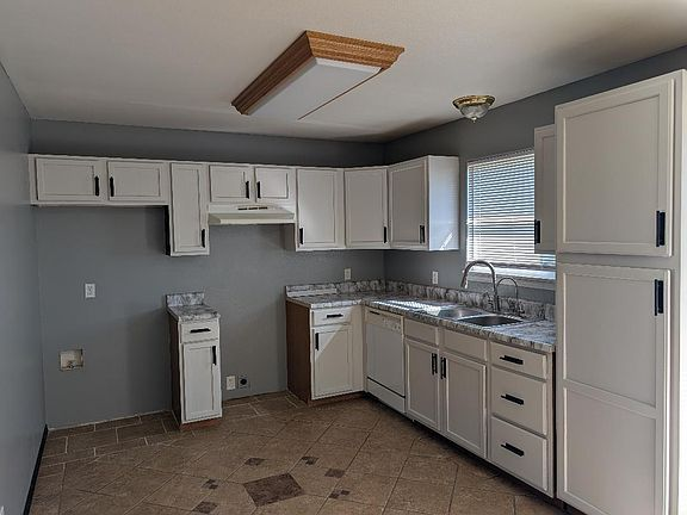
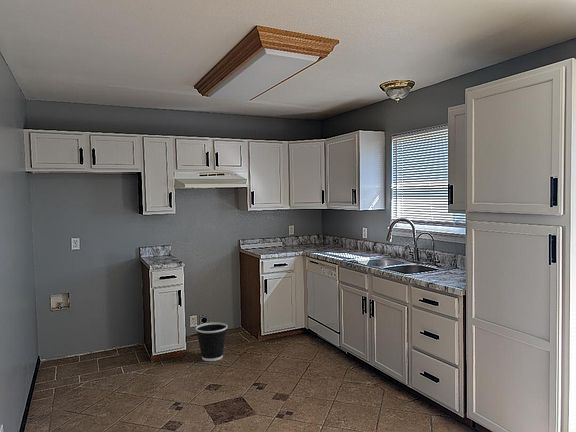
+ wastebasket (212, 342)
